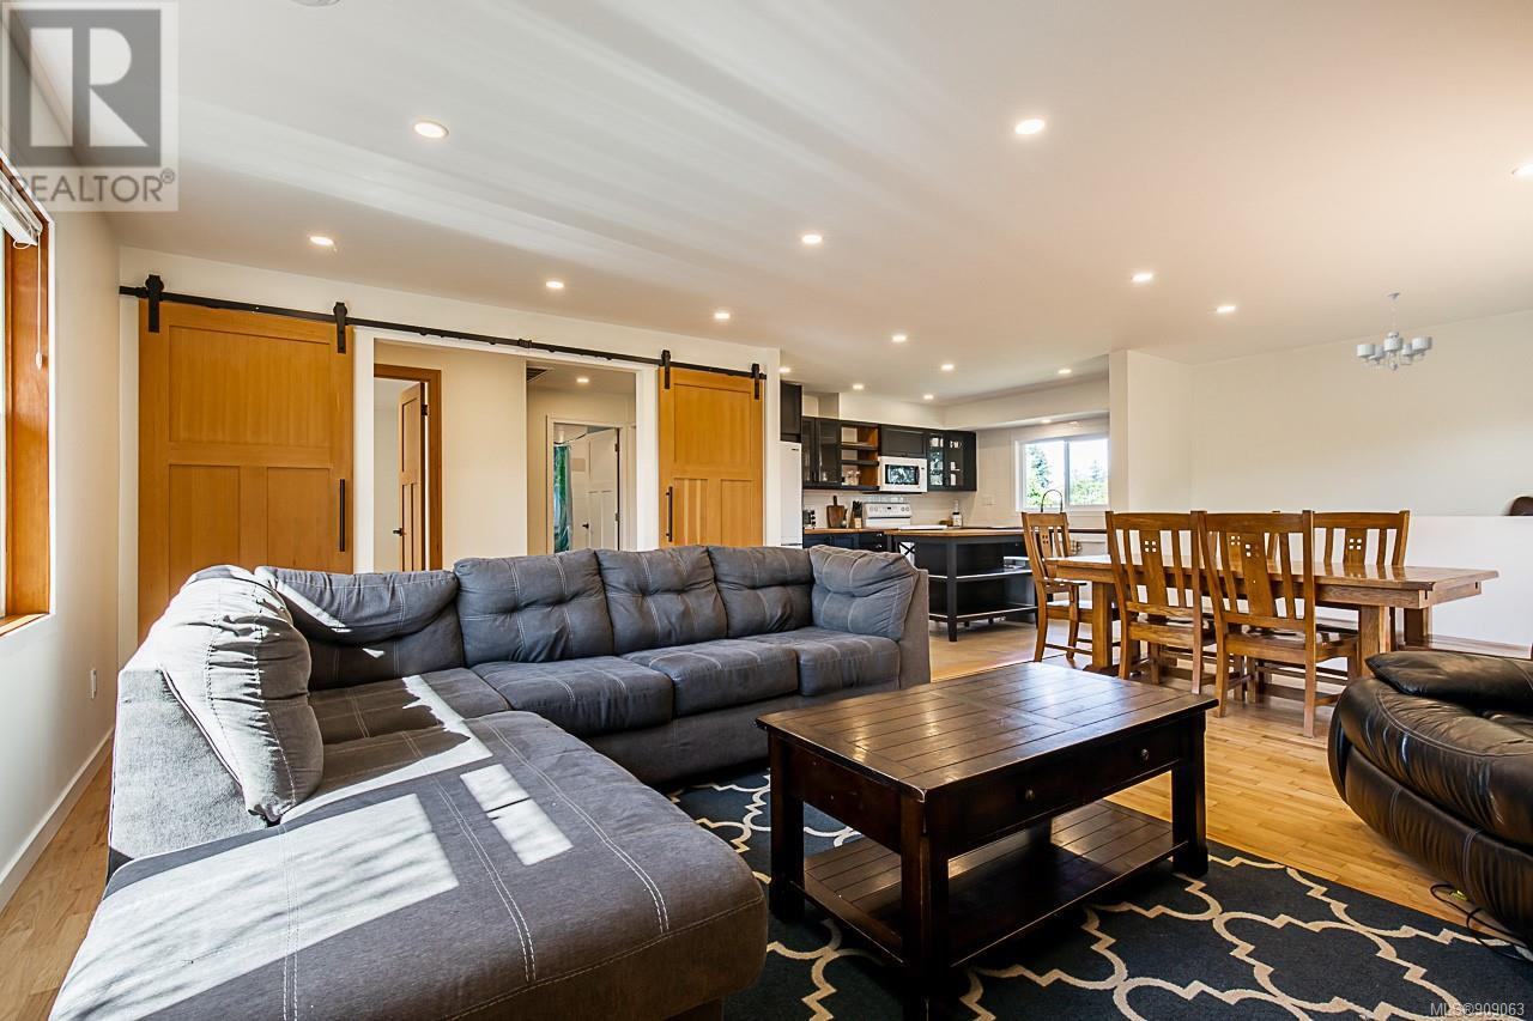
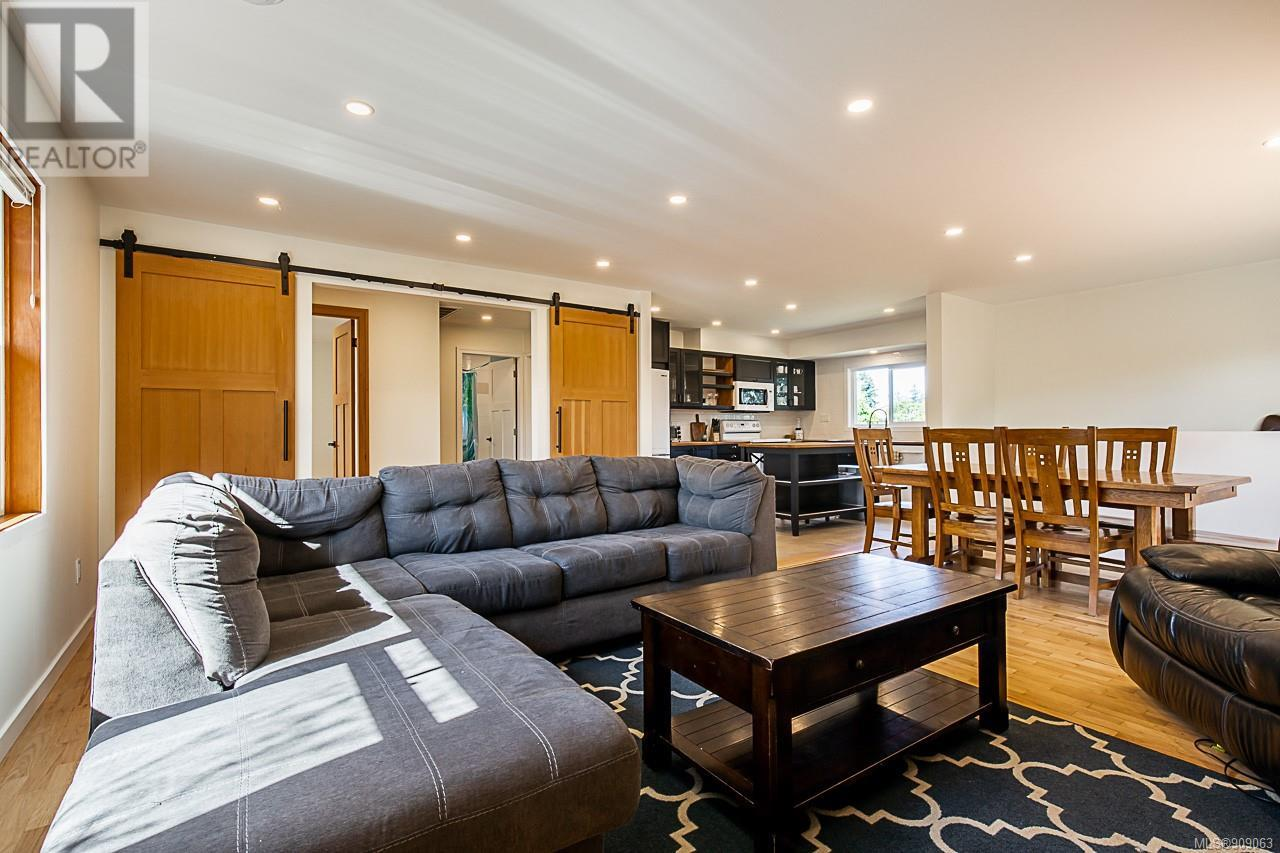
- chandelier (1393, 332)
